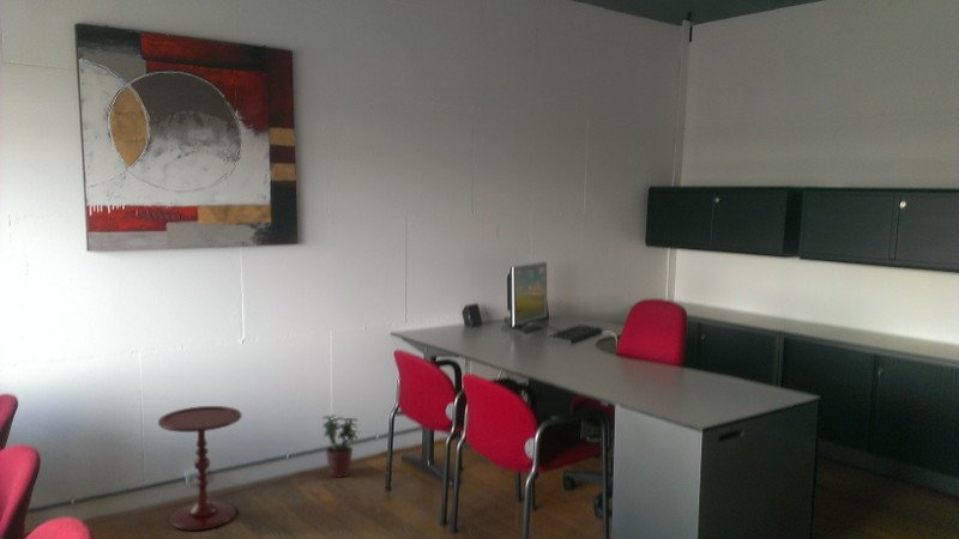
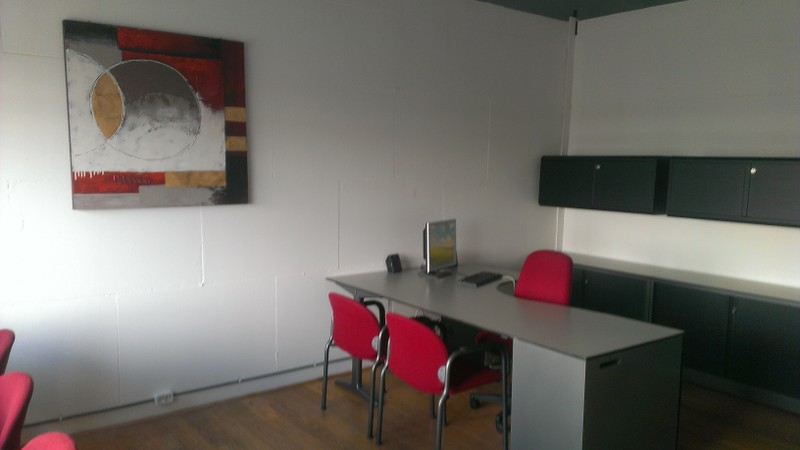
- potted plant (336, 443)
- side table (201, 466)
